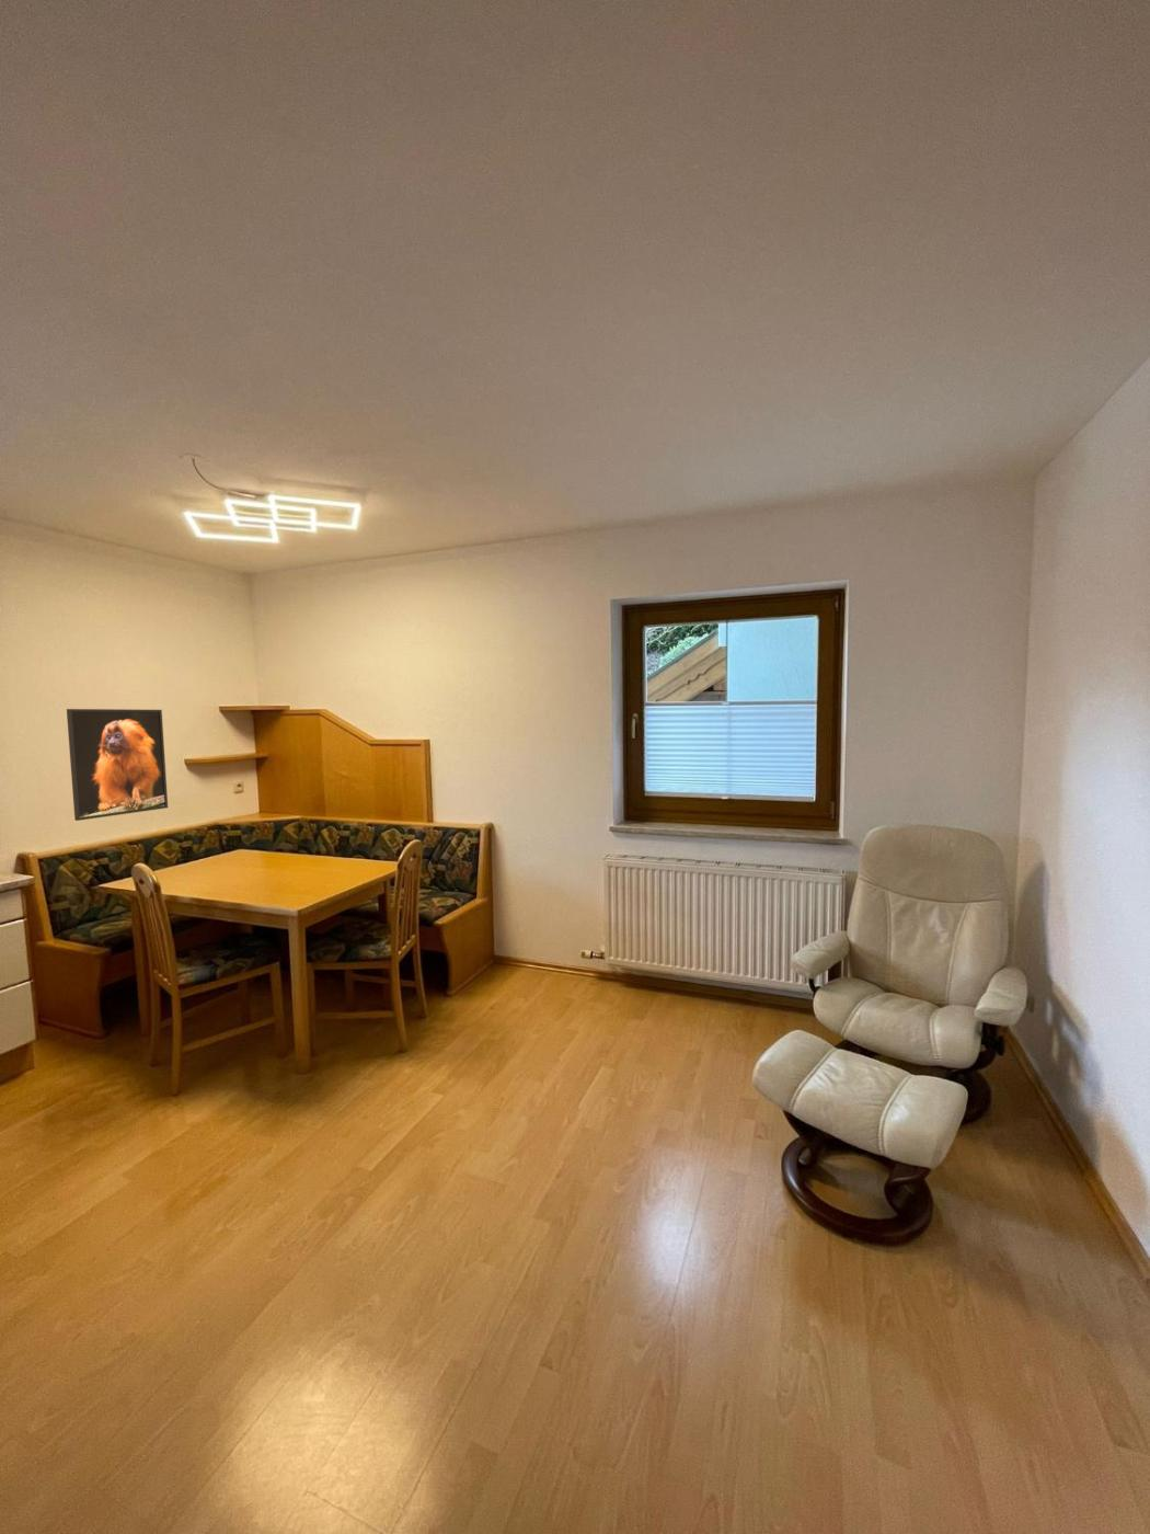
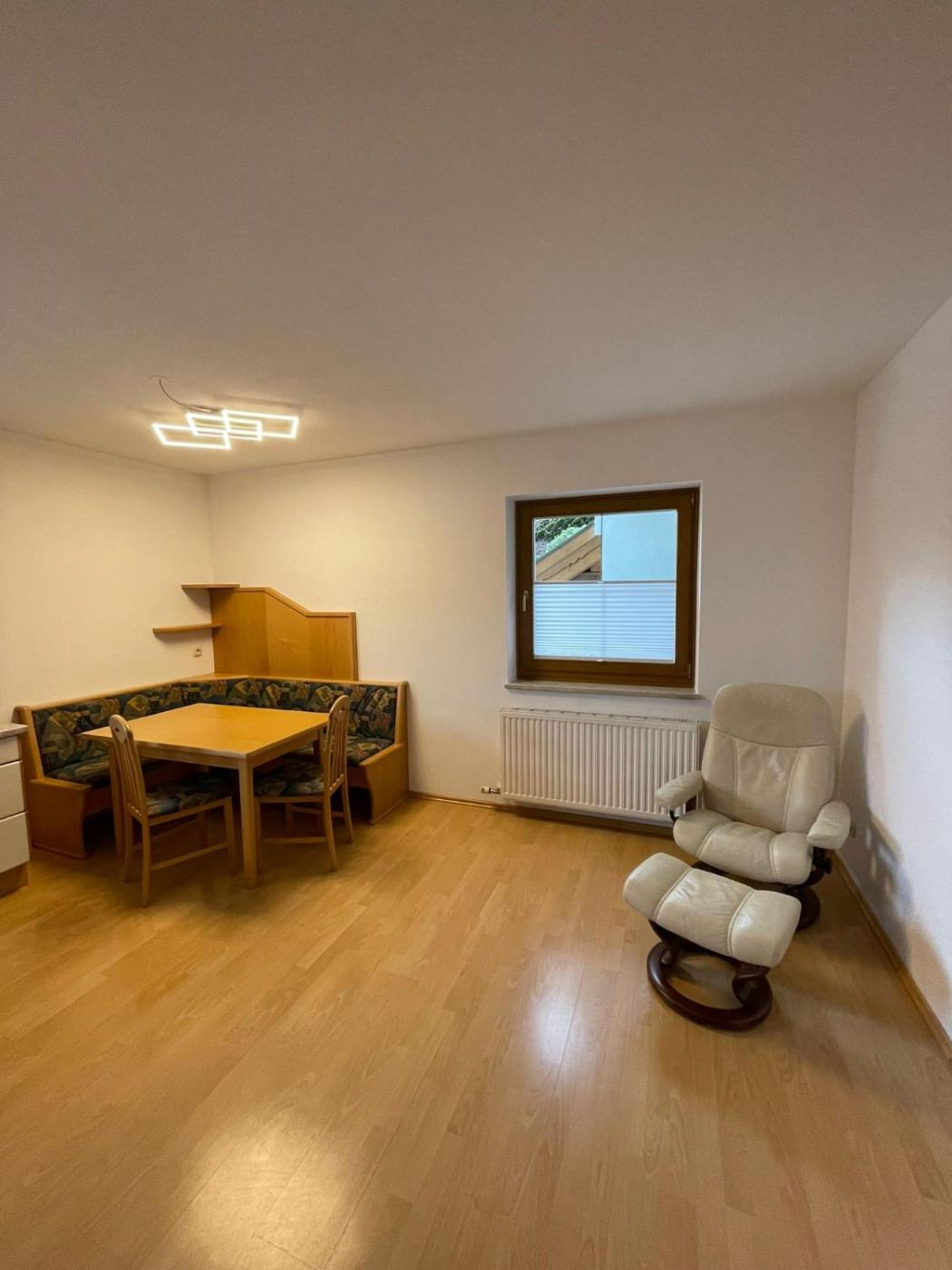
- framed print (121, 761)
